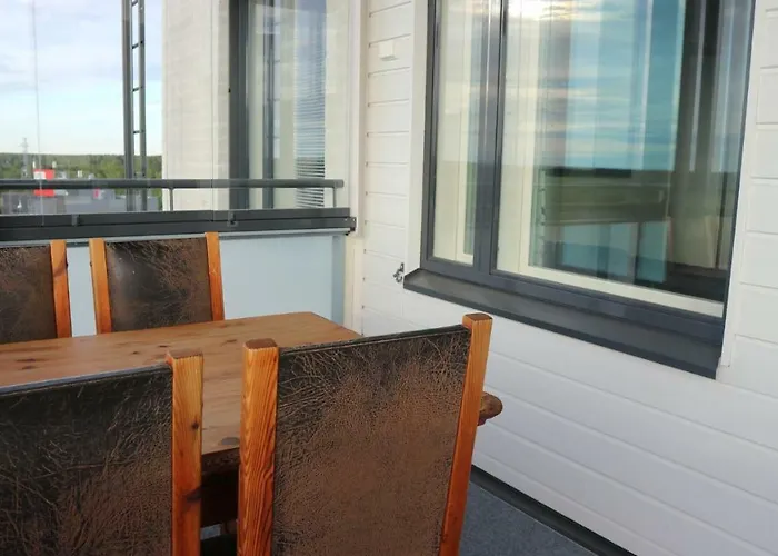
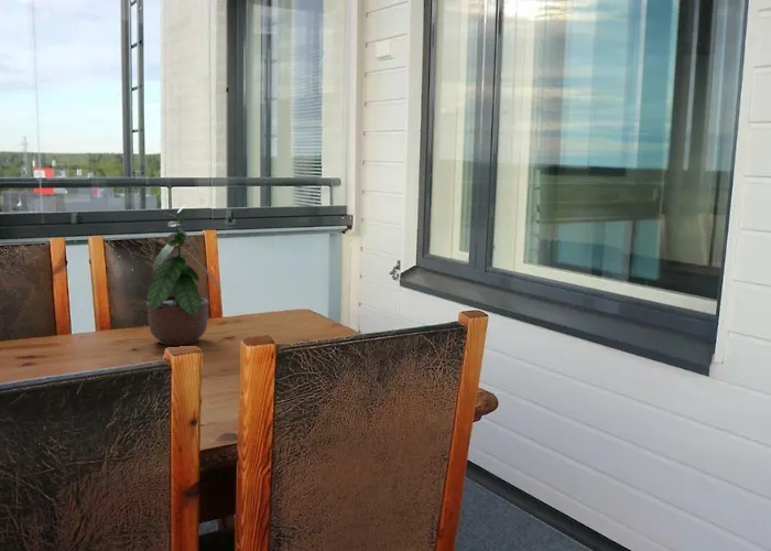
+ potted plant (182, 273)
